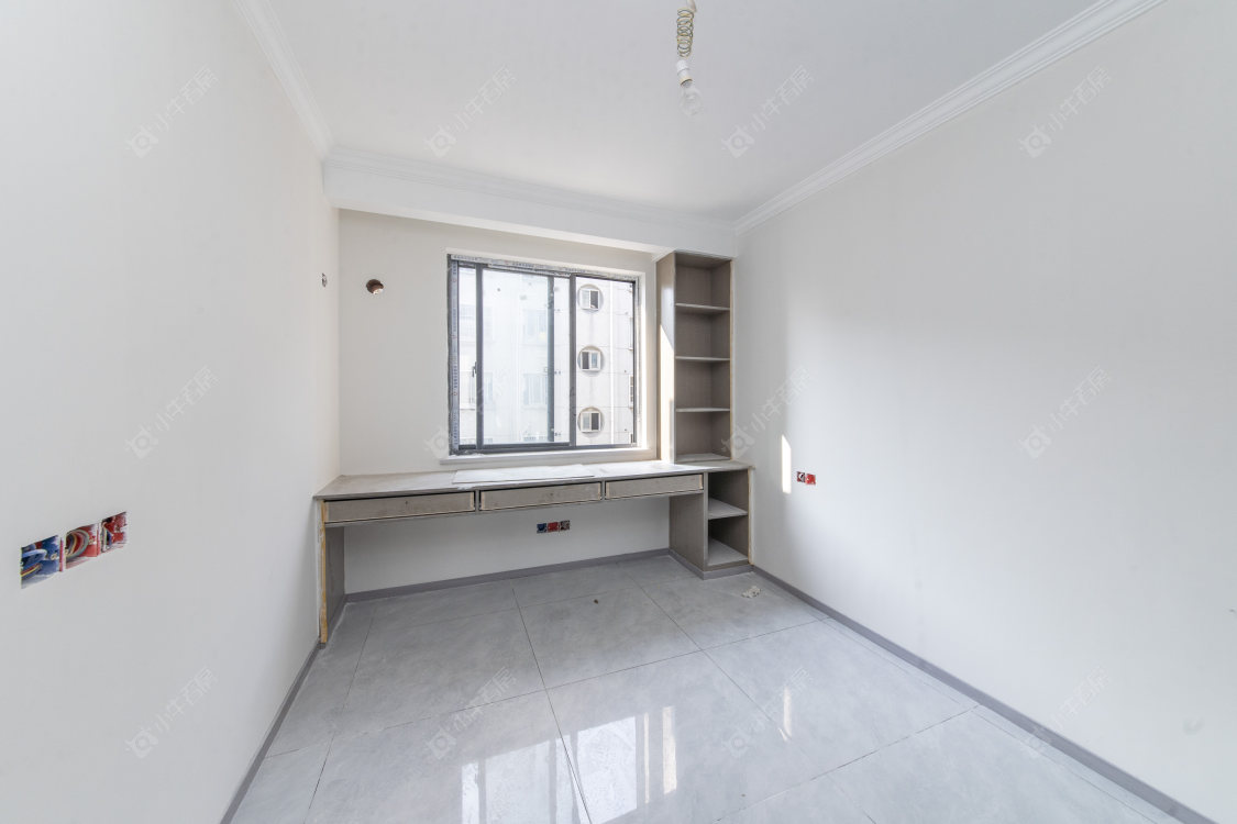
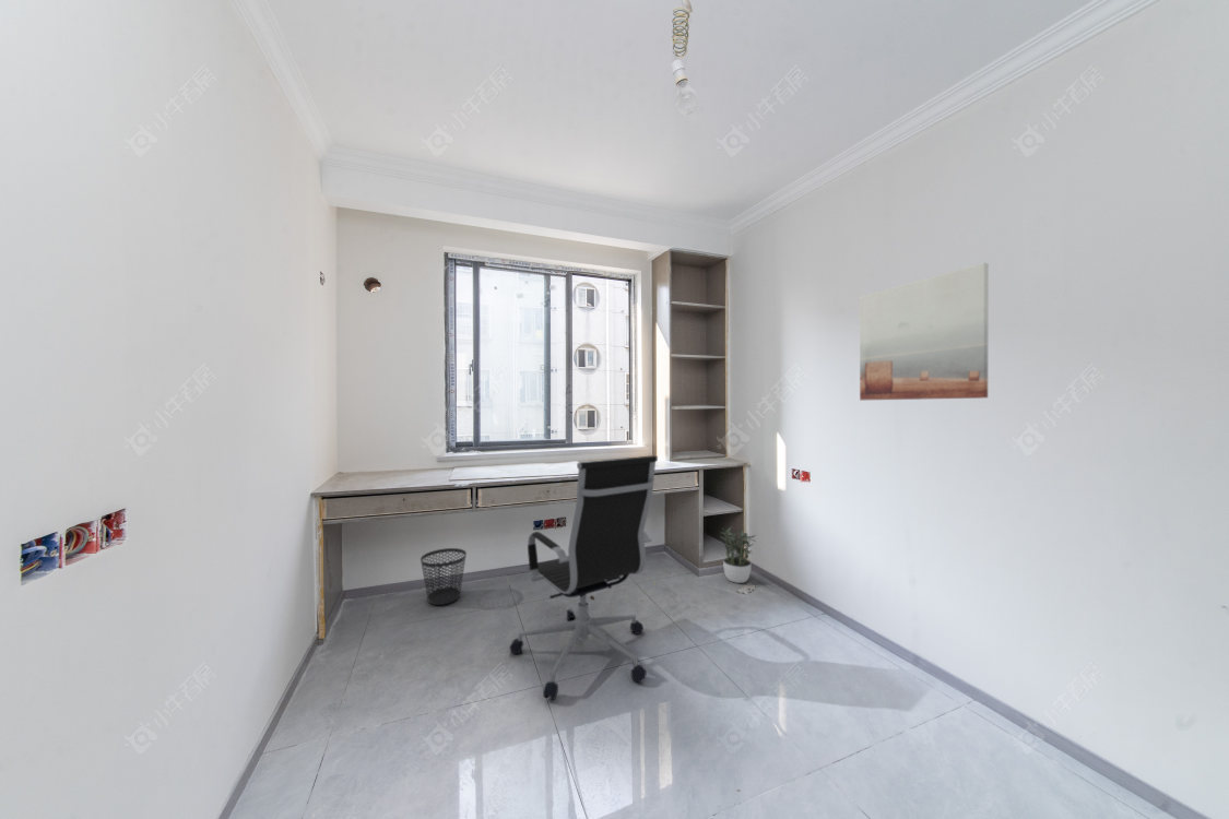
+ potted plant (736, 551)
+ wall art (915, 341)
+ wastebasket (444, 575)
+ office chair (588, 551)
